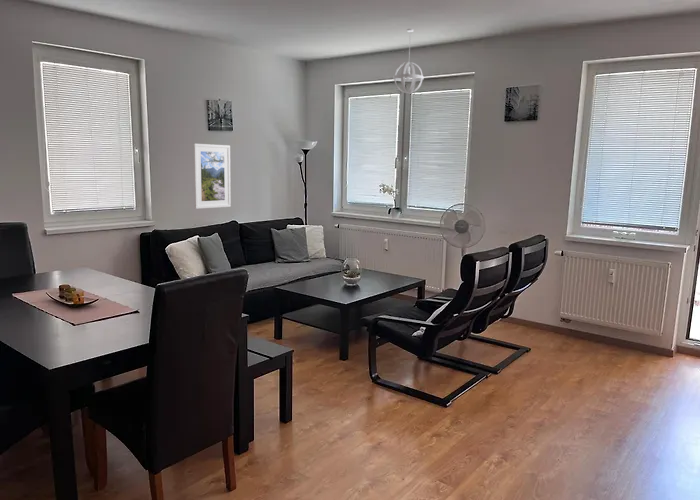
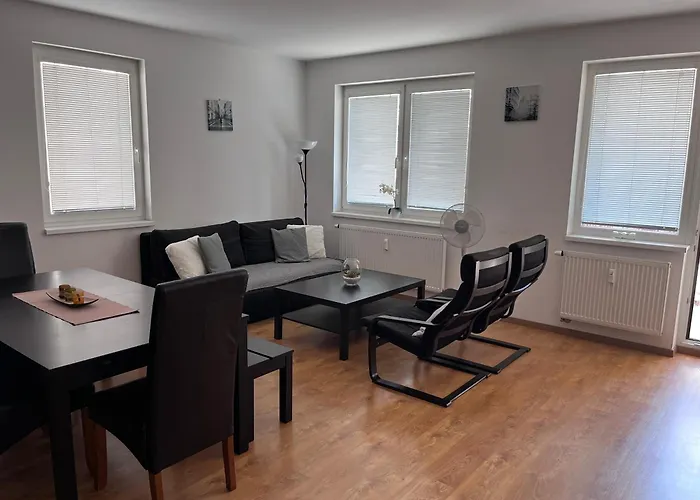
- pendant light (409, 61)
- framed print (212, 176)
